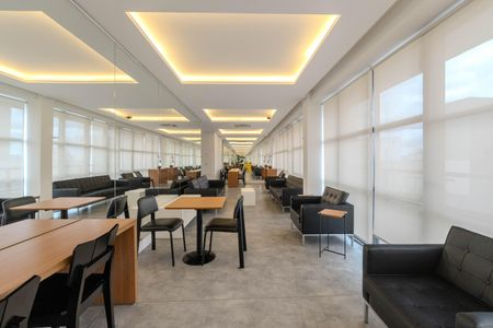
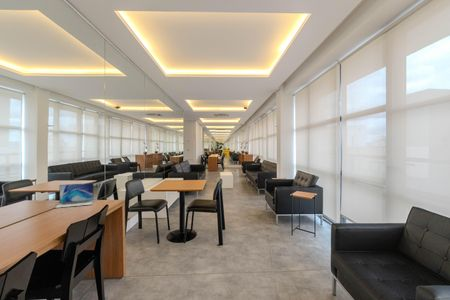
+ laptop (75, 194)
